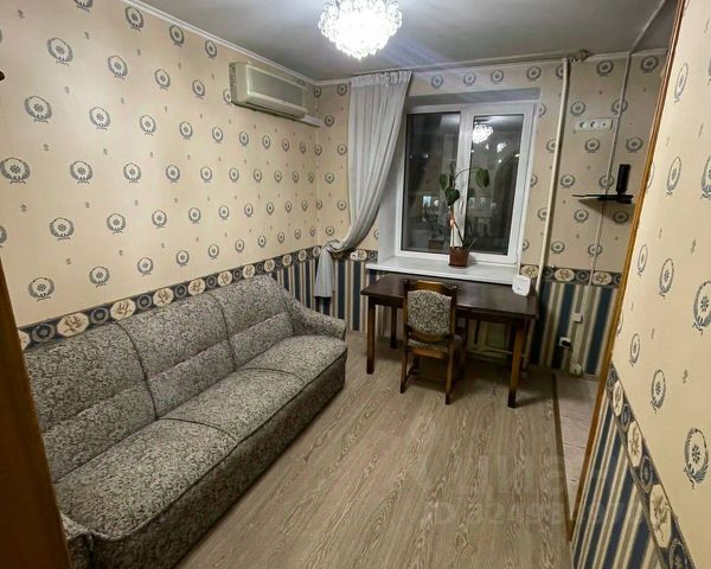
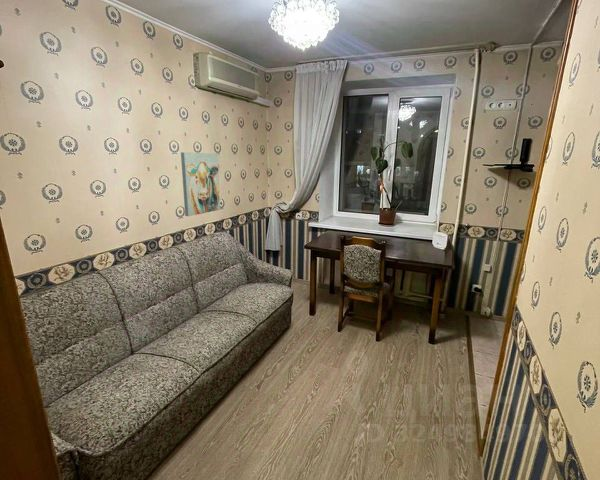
+ wall art (202, 183)
